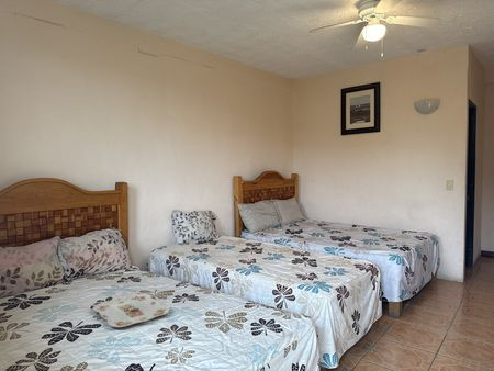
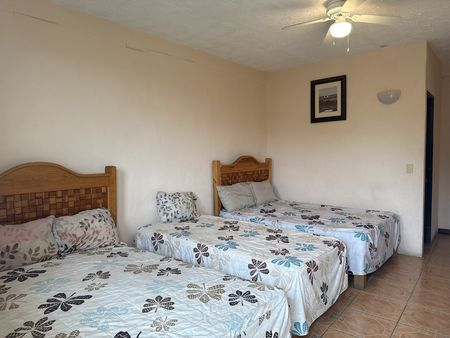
- serving tray (131, 308)
